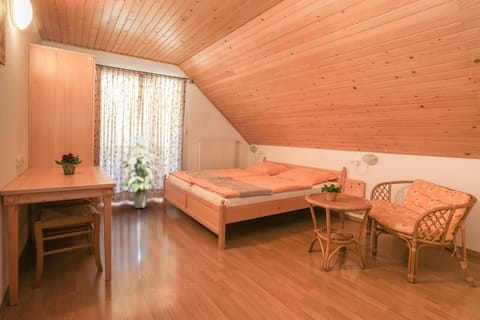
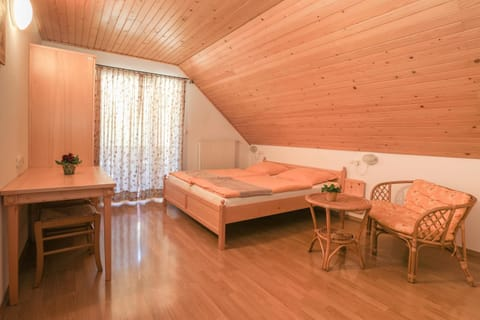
- indoor plant (138, 169)
